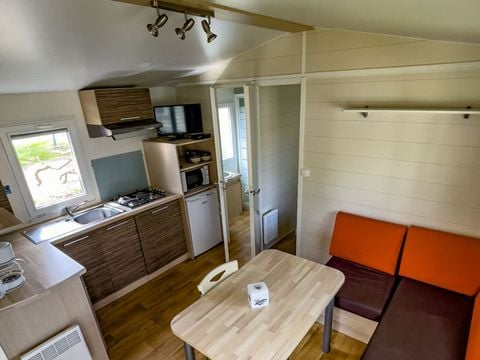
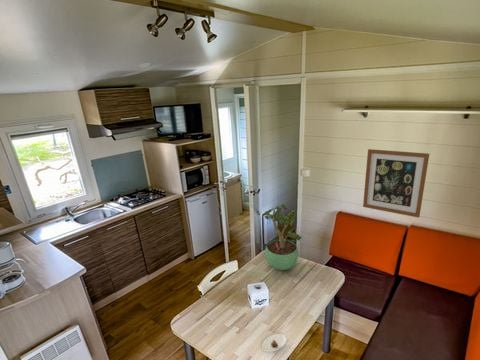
+ saucer (274, 343)
+ potted plant (280, 238)
+ wall art (393, 182)
